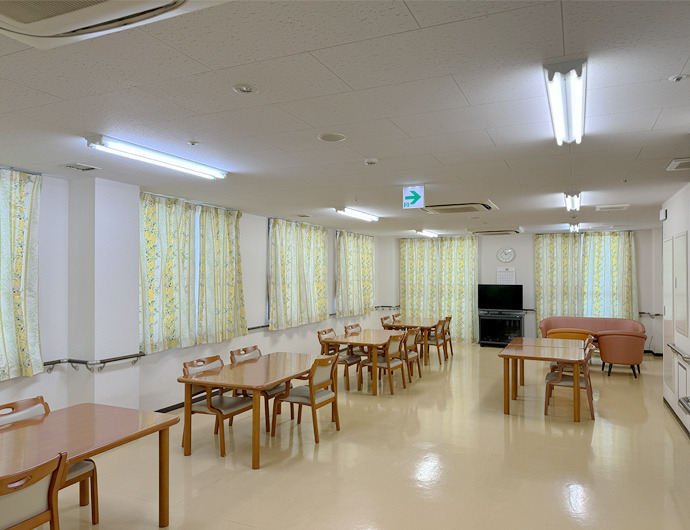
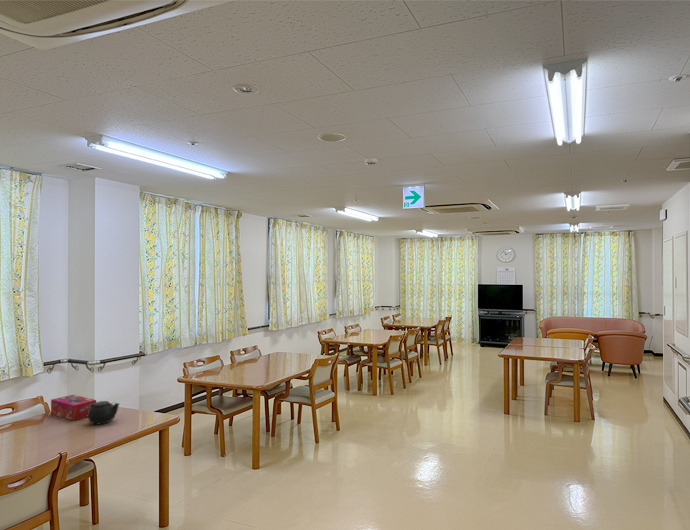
+ tissue box (73, 407)
+ teapot (104, 412)
